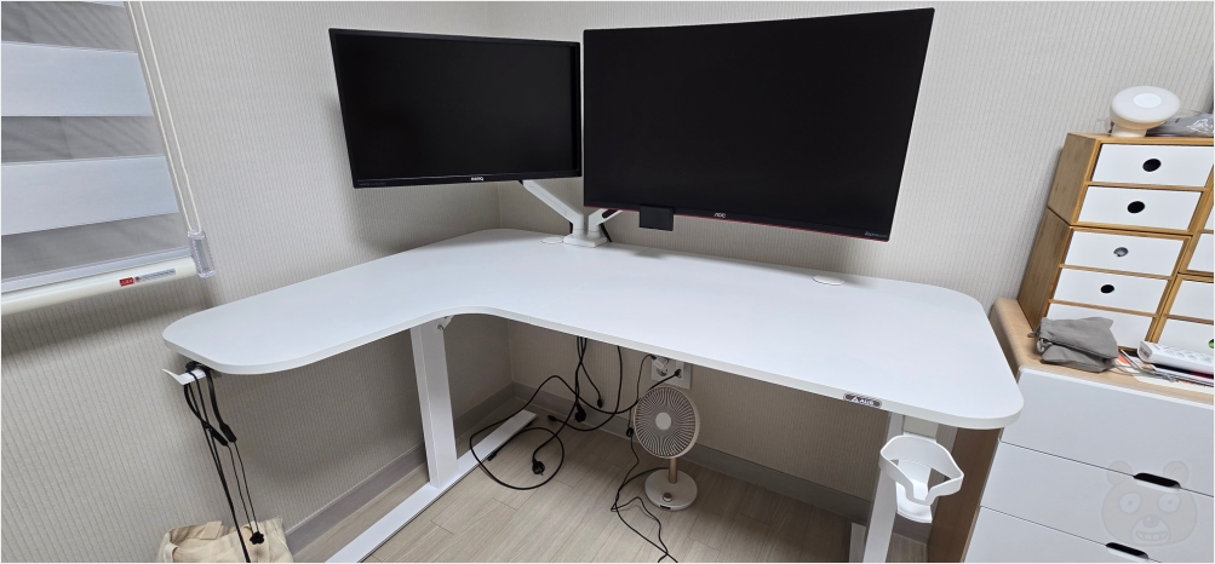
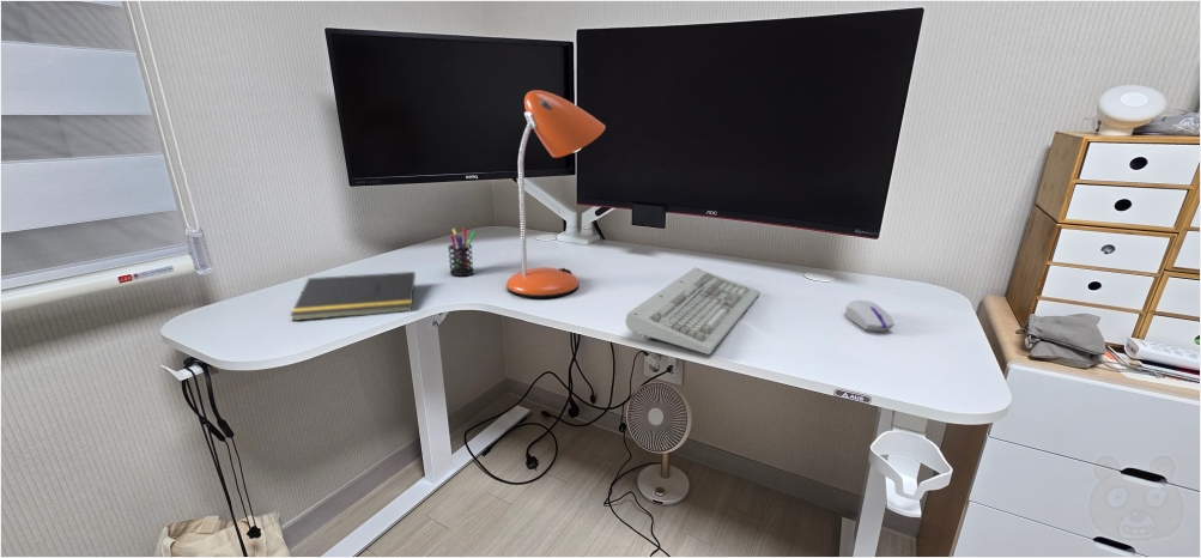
+ pen holder (463, 249)
+ computer mouse (867, 313)
+ notepad (358, 293)
+ desk lamp (523, 192)
+ keyboard (700, 303)
